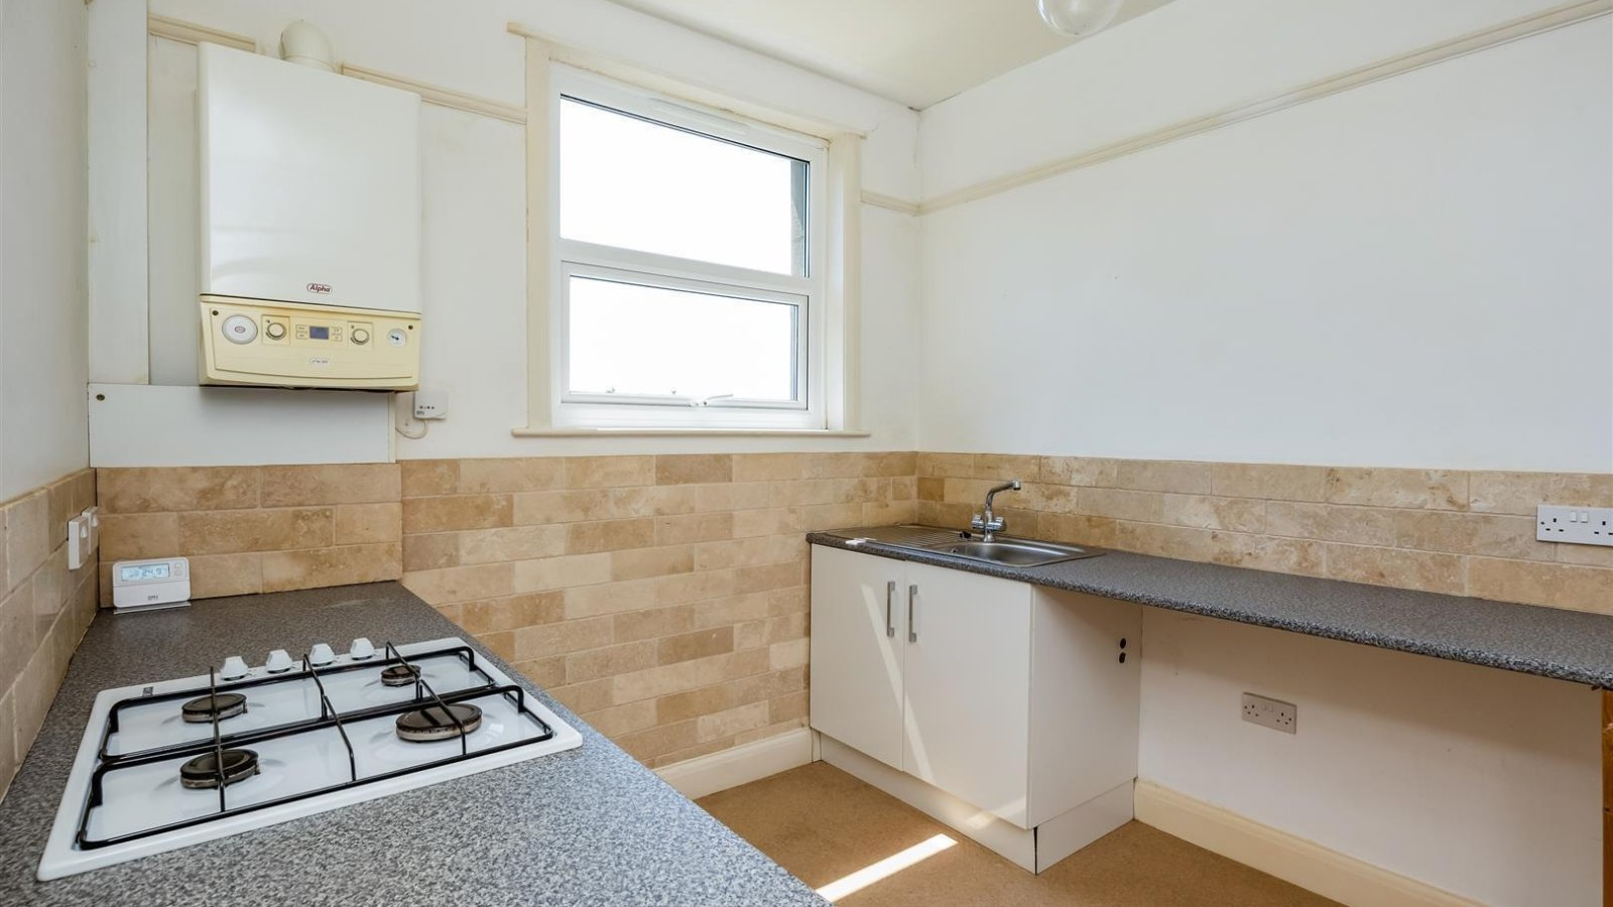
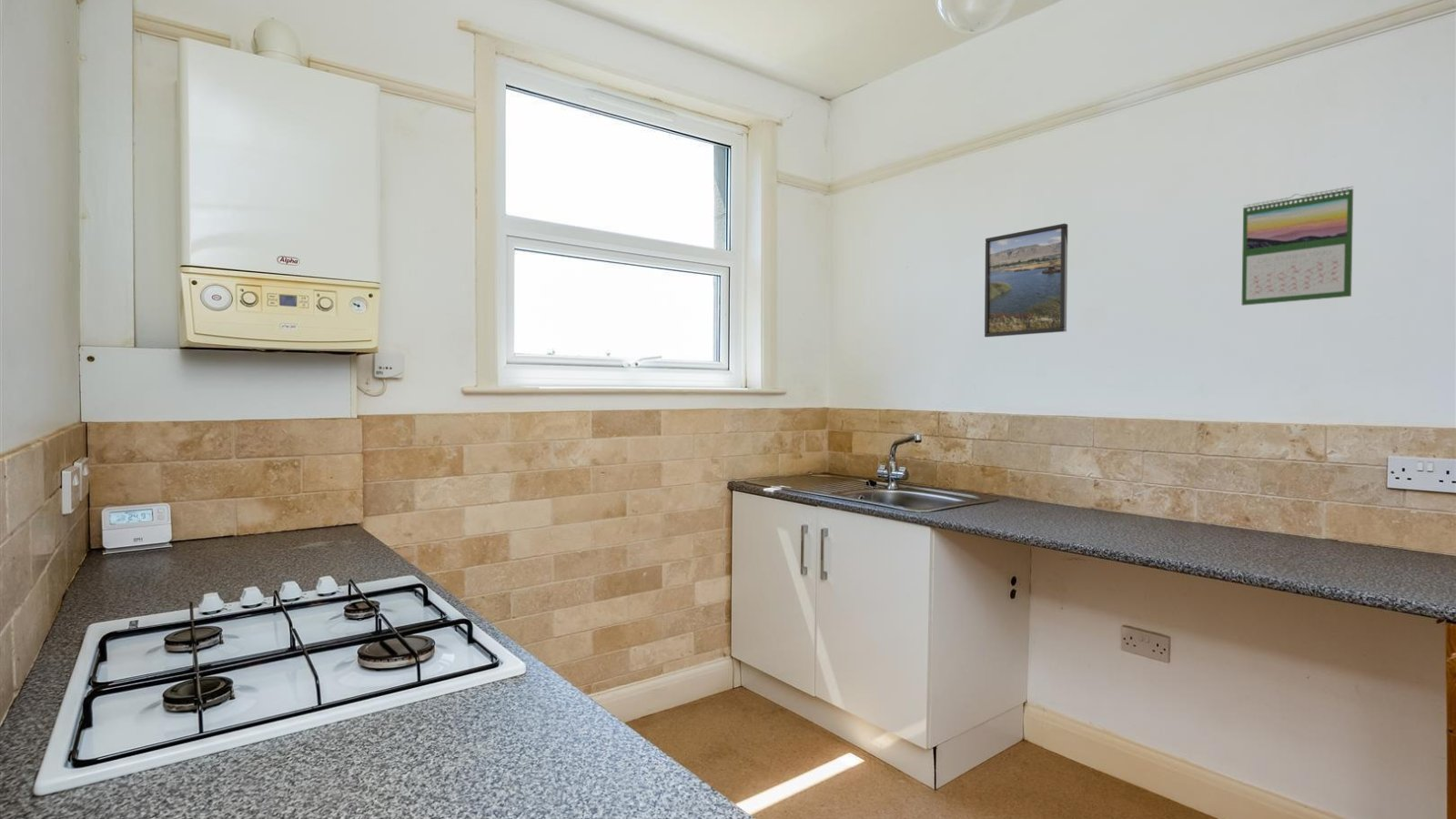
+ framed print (1024, 283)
+ calendar (1294, 248)
